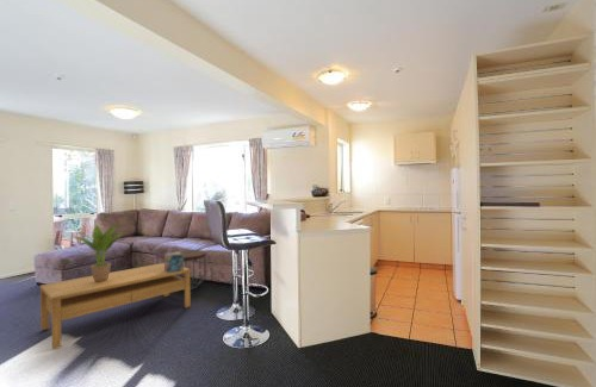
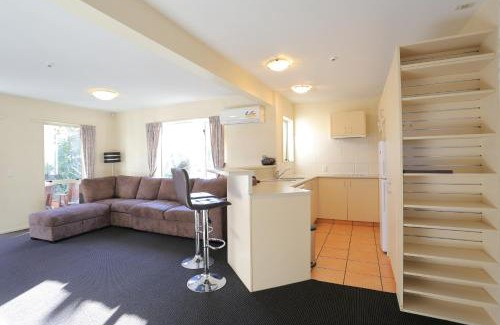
- coffee table (122, 297)
- decorative box (173, 261)
- side table (185, 267)
- potted plant (104, 248)
